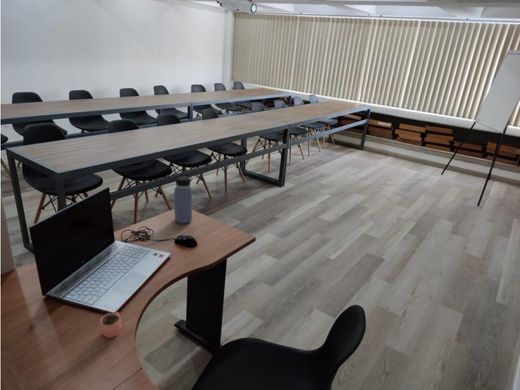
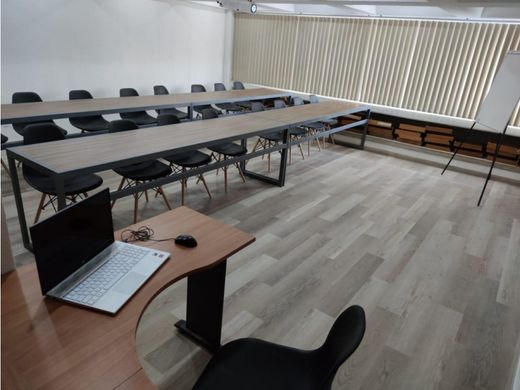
- cocoa (112, 318)
- water bottle (183, 196)
